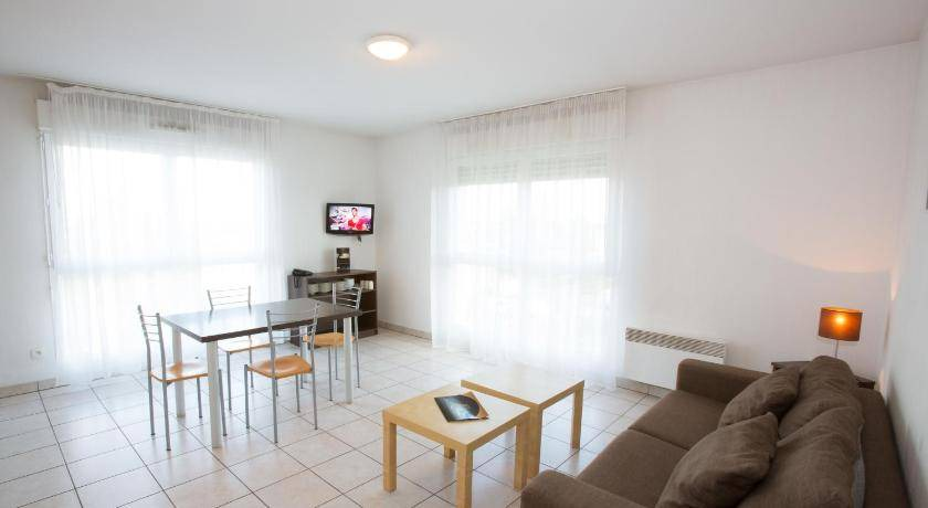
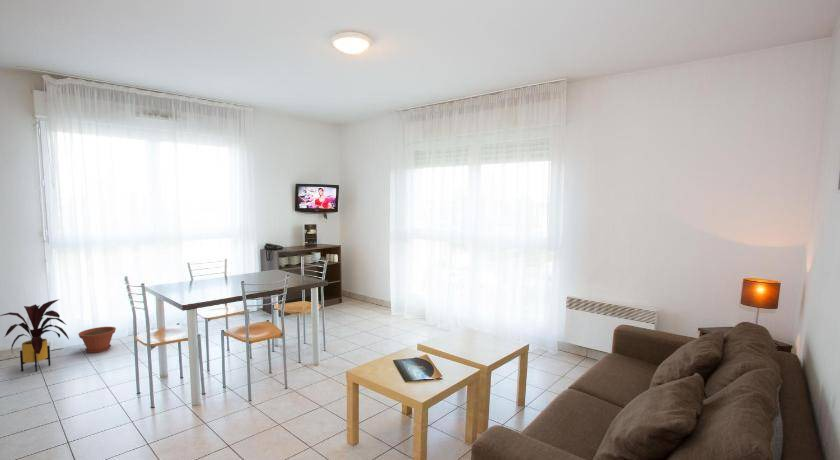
+ plant pot (98, 340)
+ house plant (32, 336)
